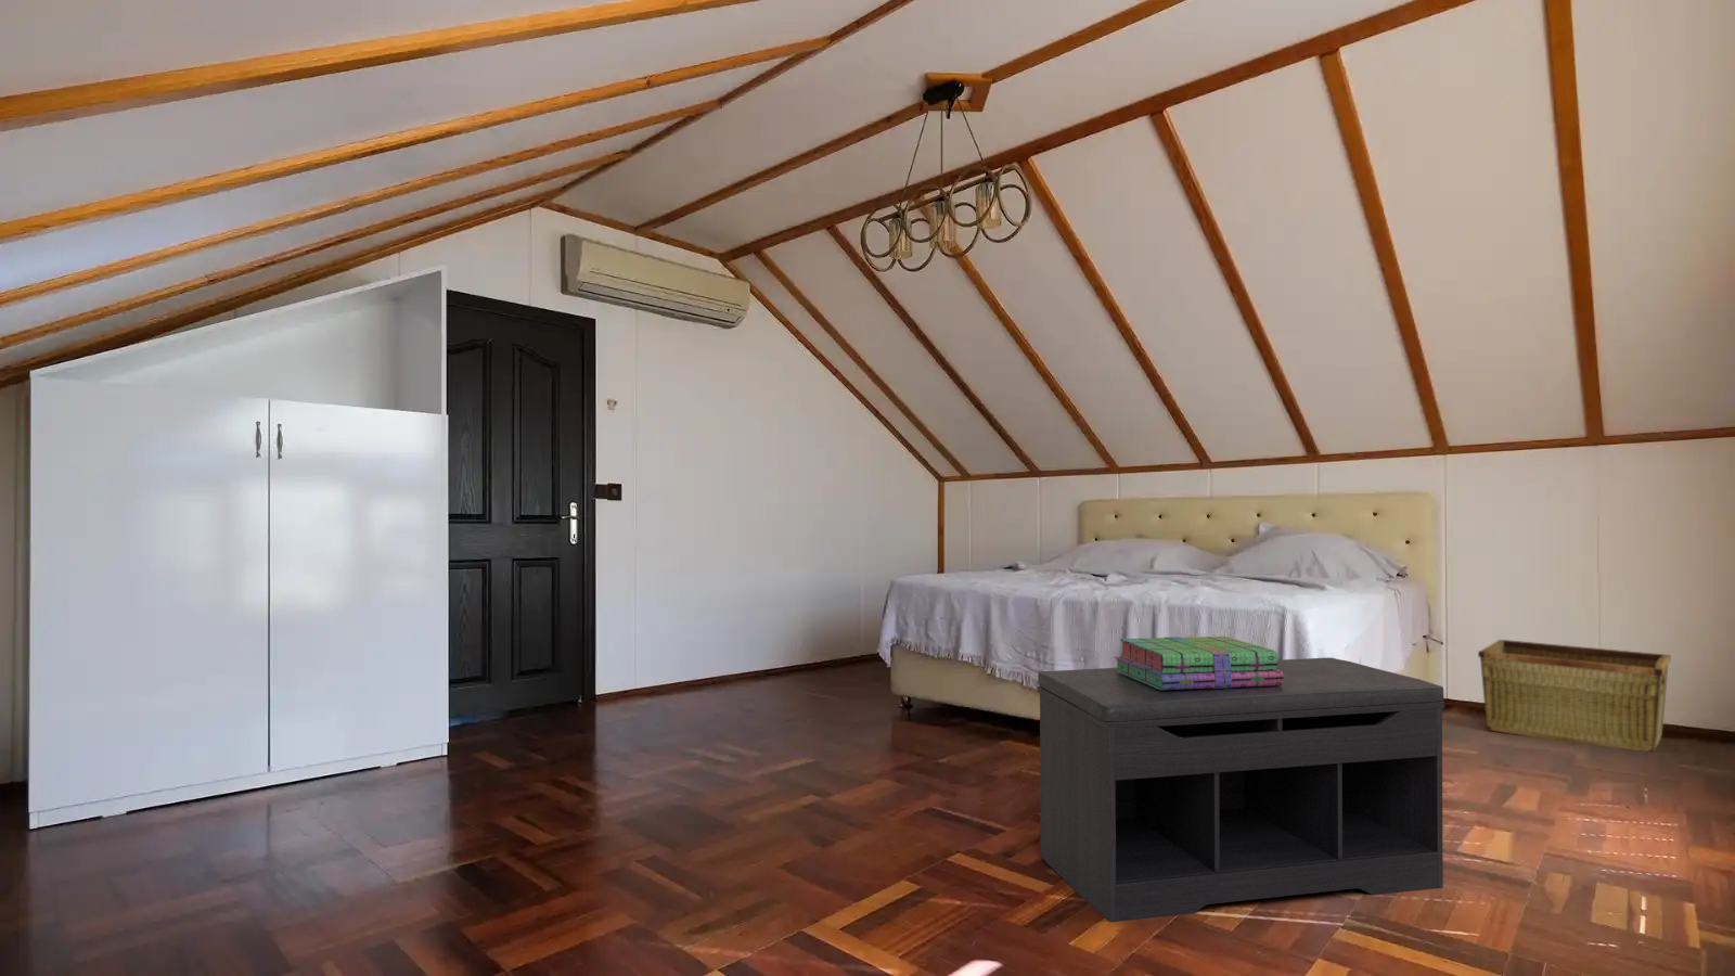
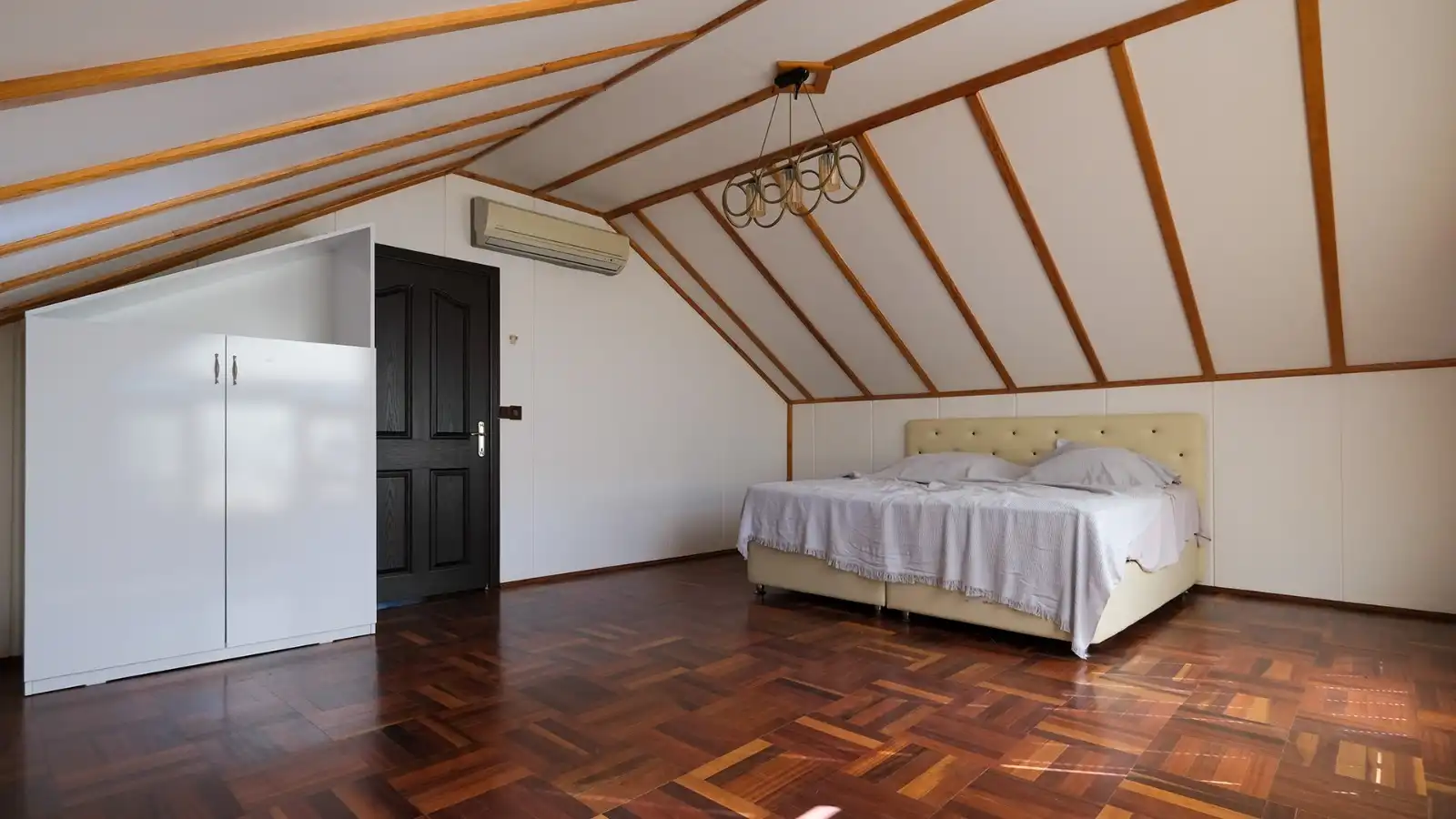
- bench (1233, 775)
- hamper (1573, 692)
- stack of books (1195, 660)
